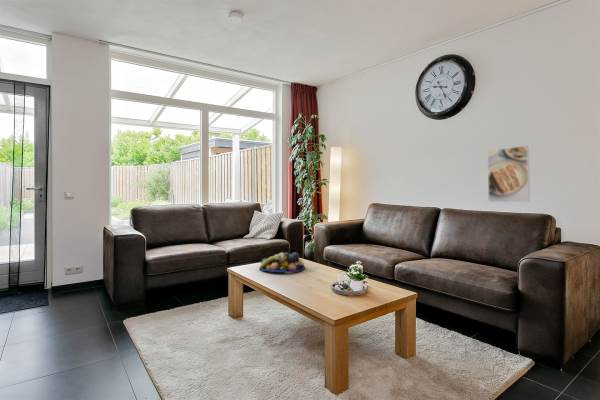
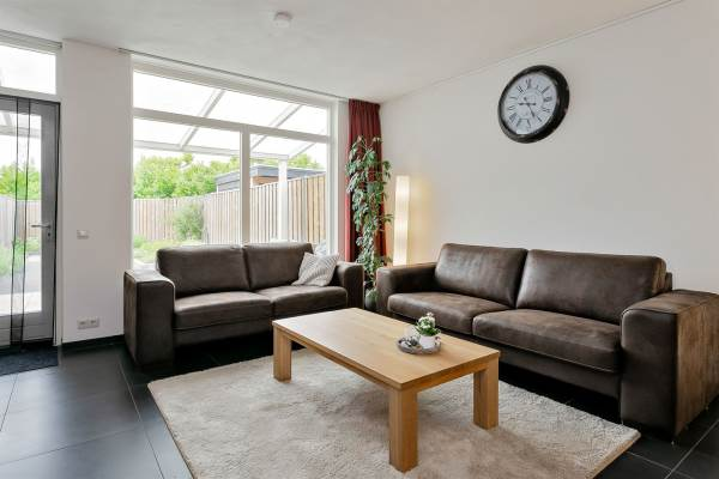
- fruit bowl (282, 260)
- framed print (507, 175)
